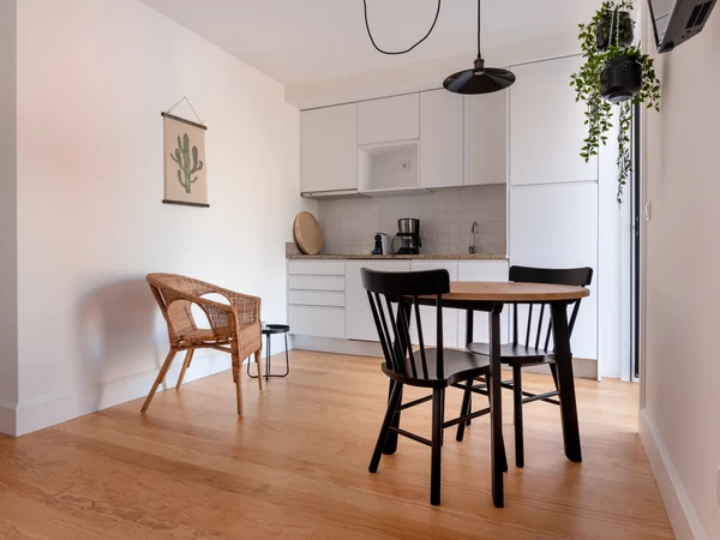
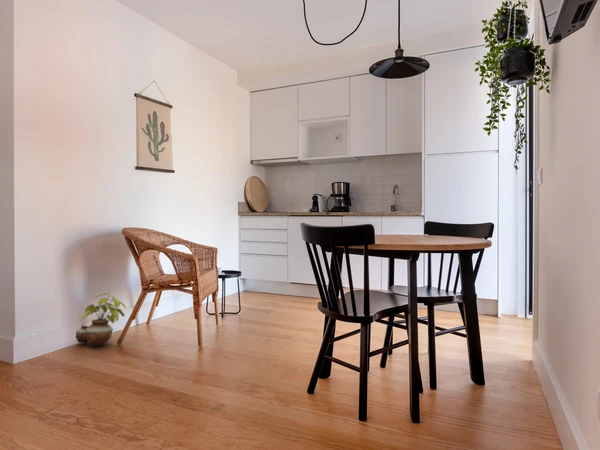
+ potted plant (102, 318)
